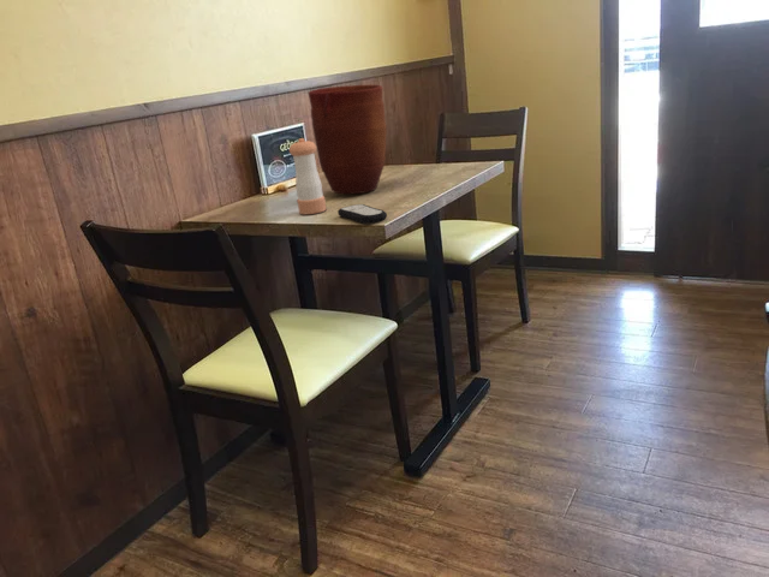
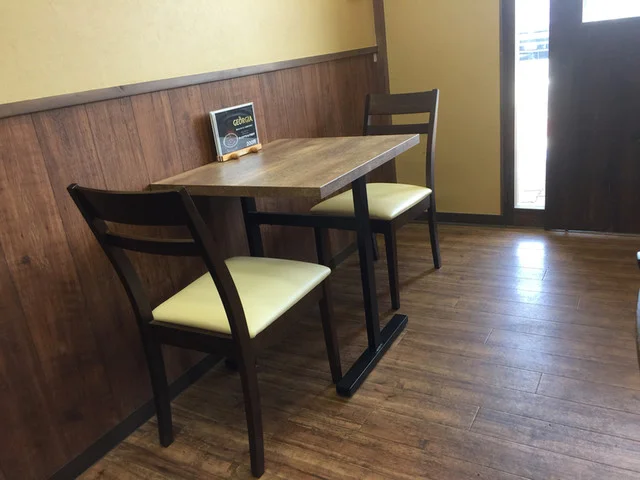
- remote control (362, 213)
- pepper shaker (306, 176)
- vase (351, 139)
